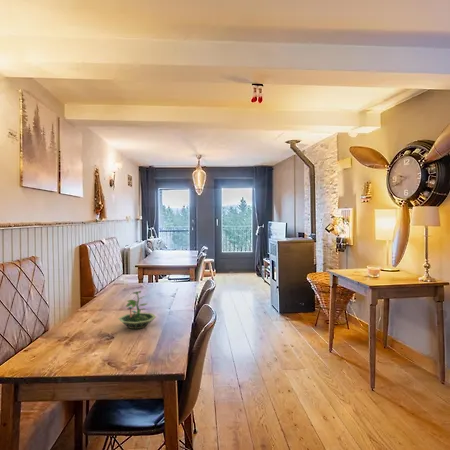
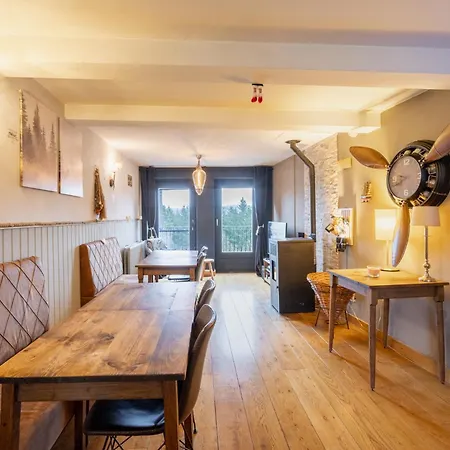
- terrarium (137, 297)
